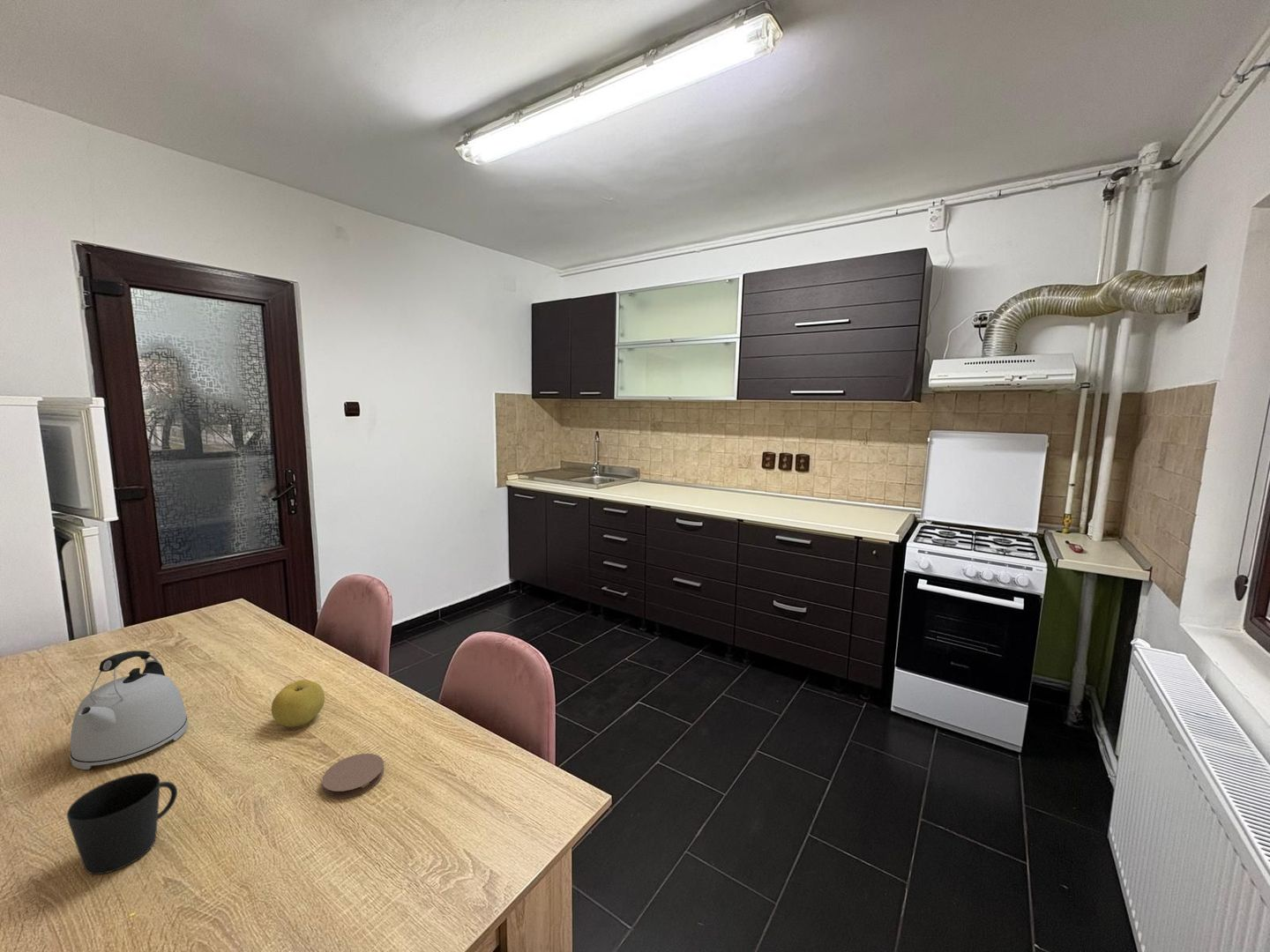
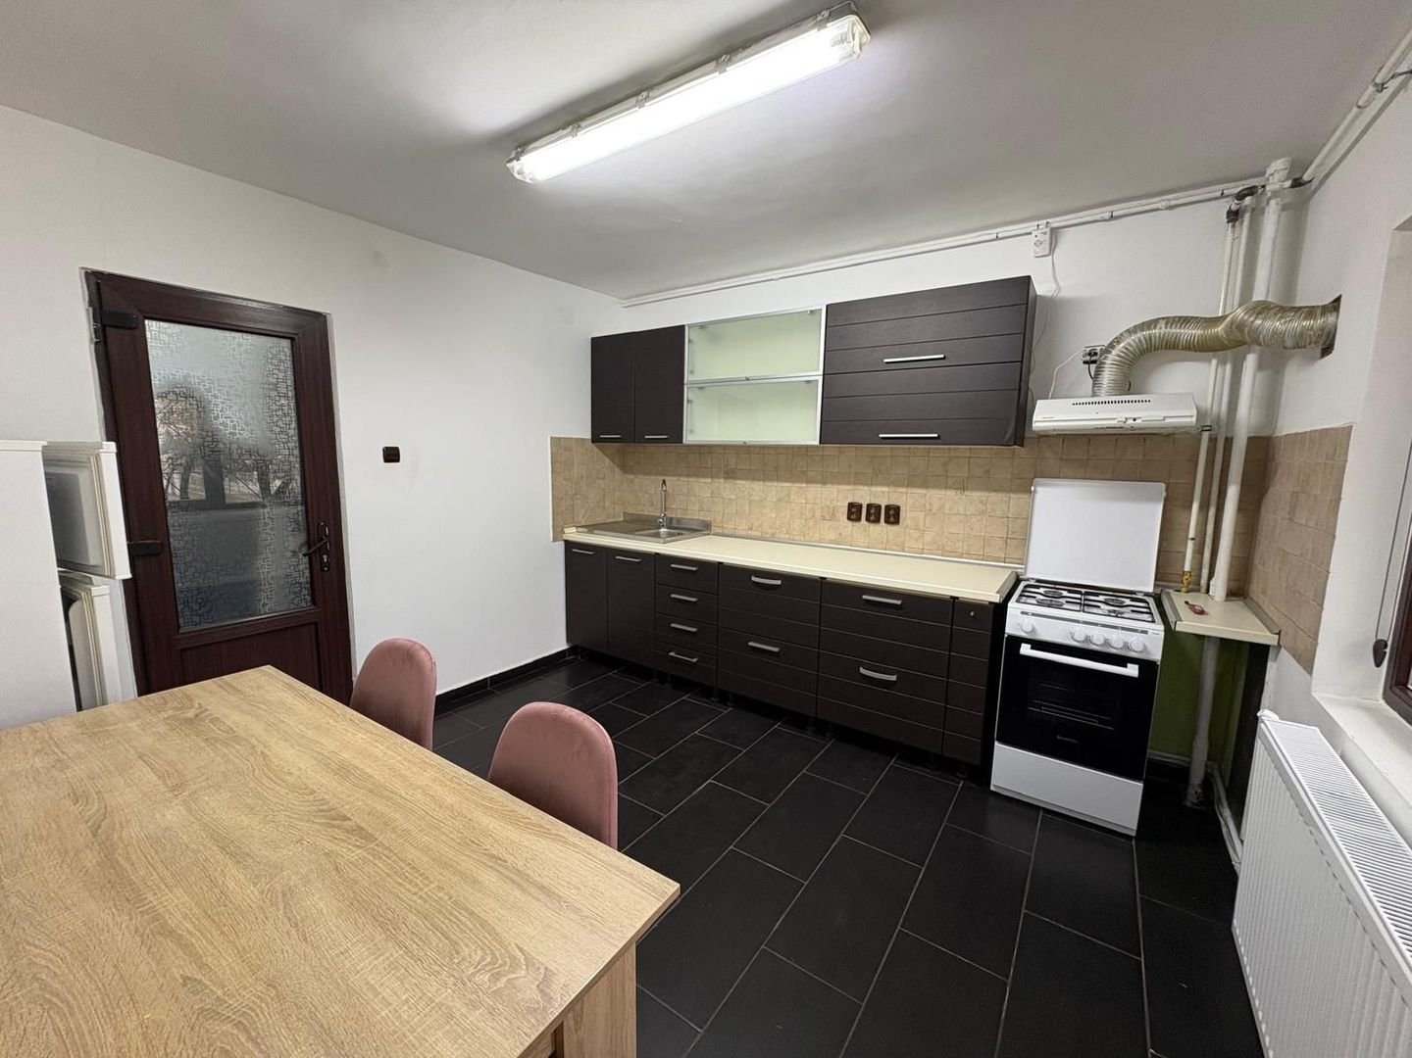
- kettle (125, 697)
- fruit (299, 703)
- cup (128, 818)
- coaster (354, 774)
